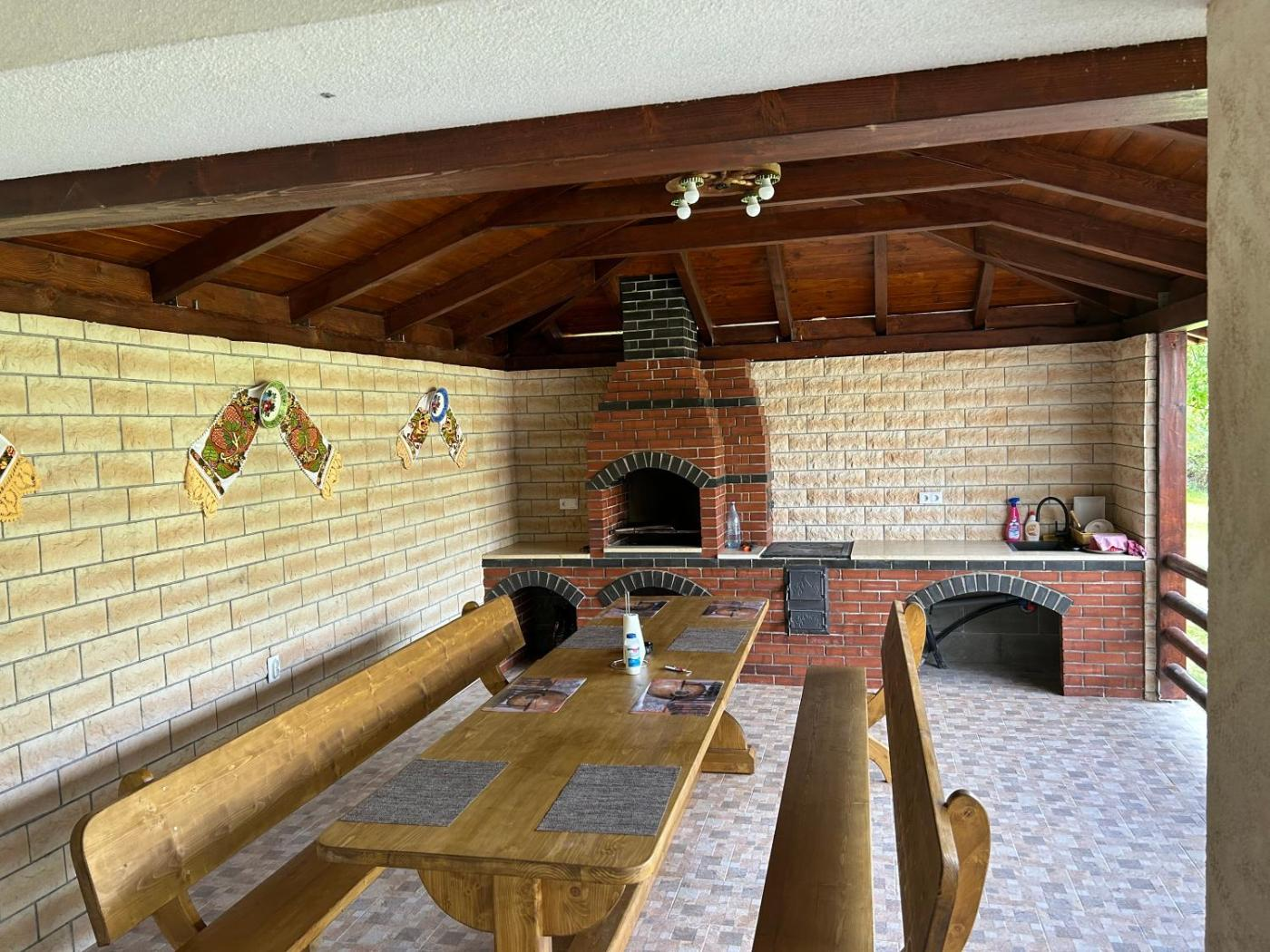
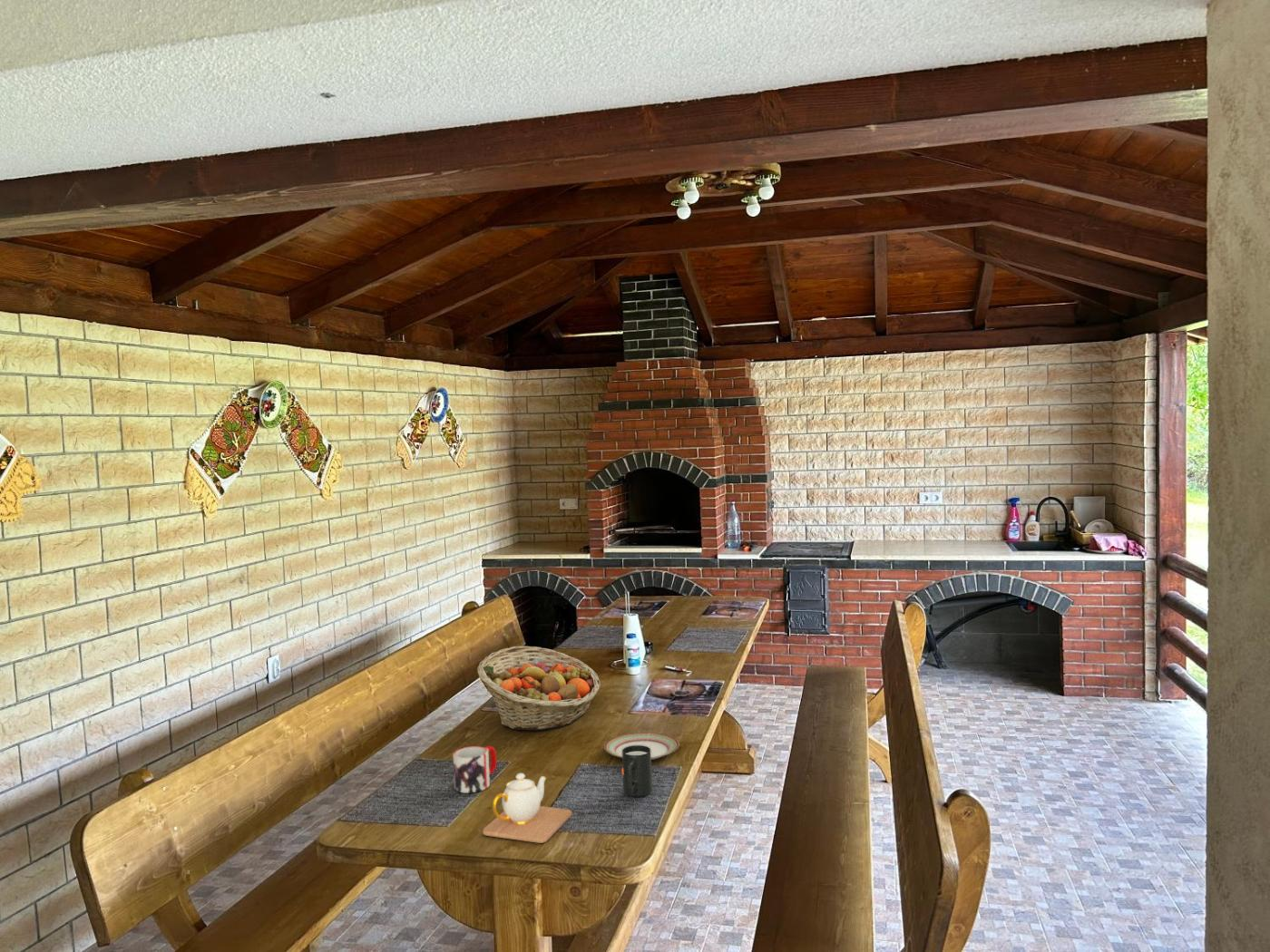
+ plate (641, 744)
+ teapot (527, 799)
+ fruit basket (540, 685)
+ mug (476, 766)
+ mug (634, 773)
